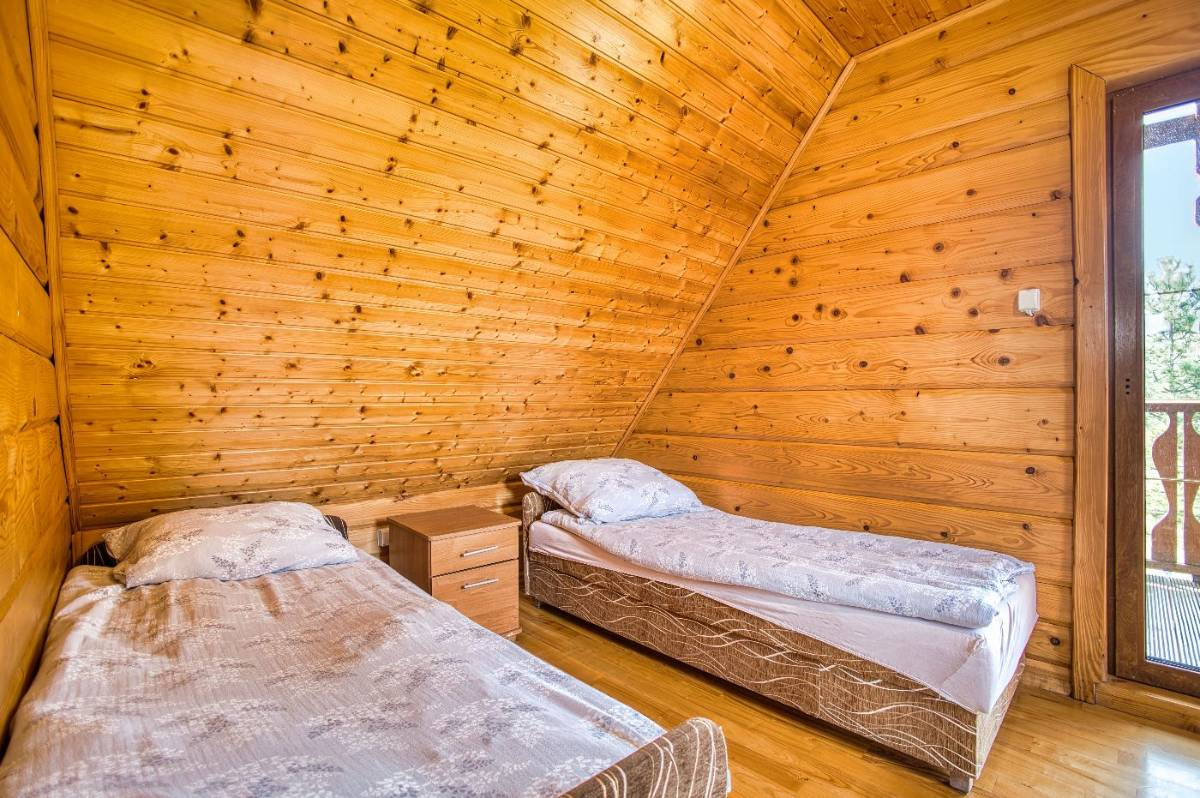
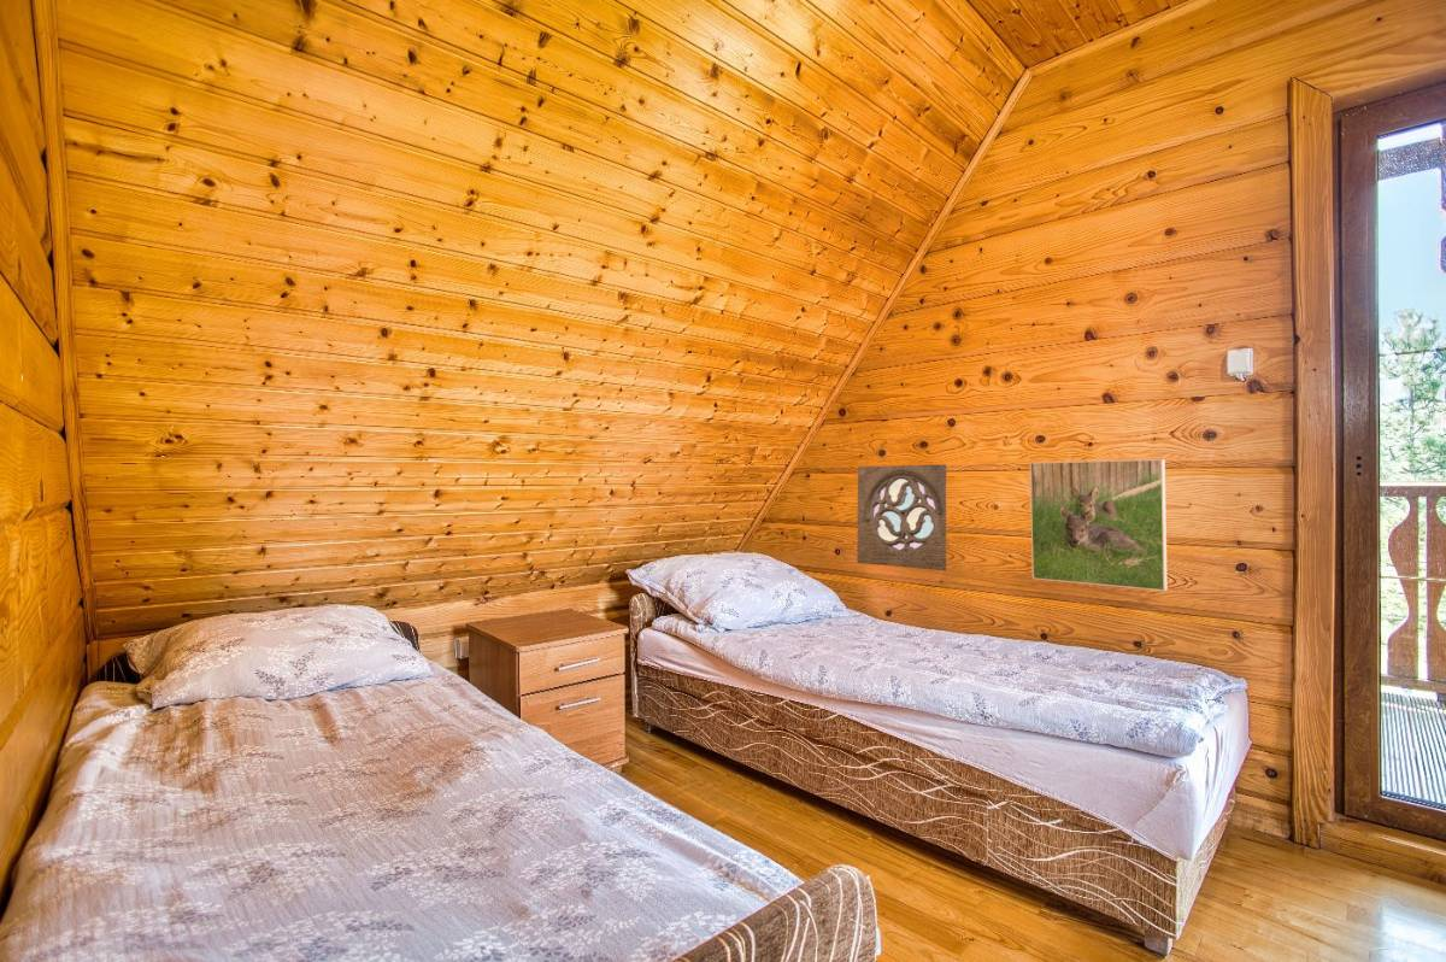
+ wall ornament (900, 516)
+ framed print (1094, 522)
